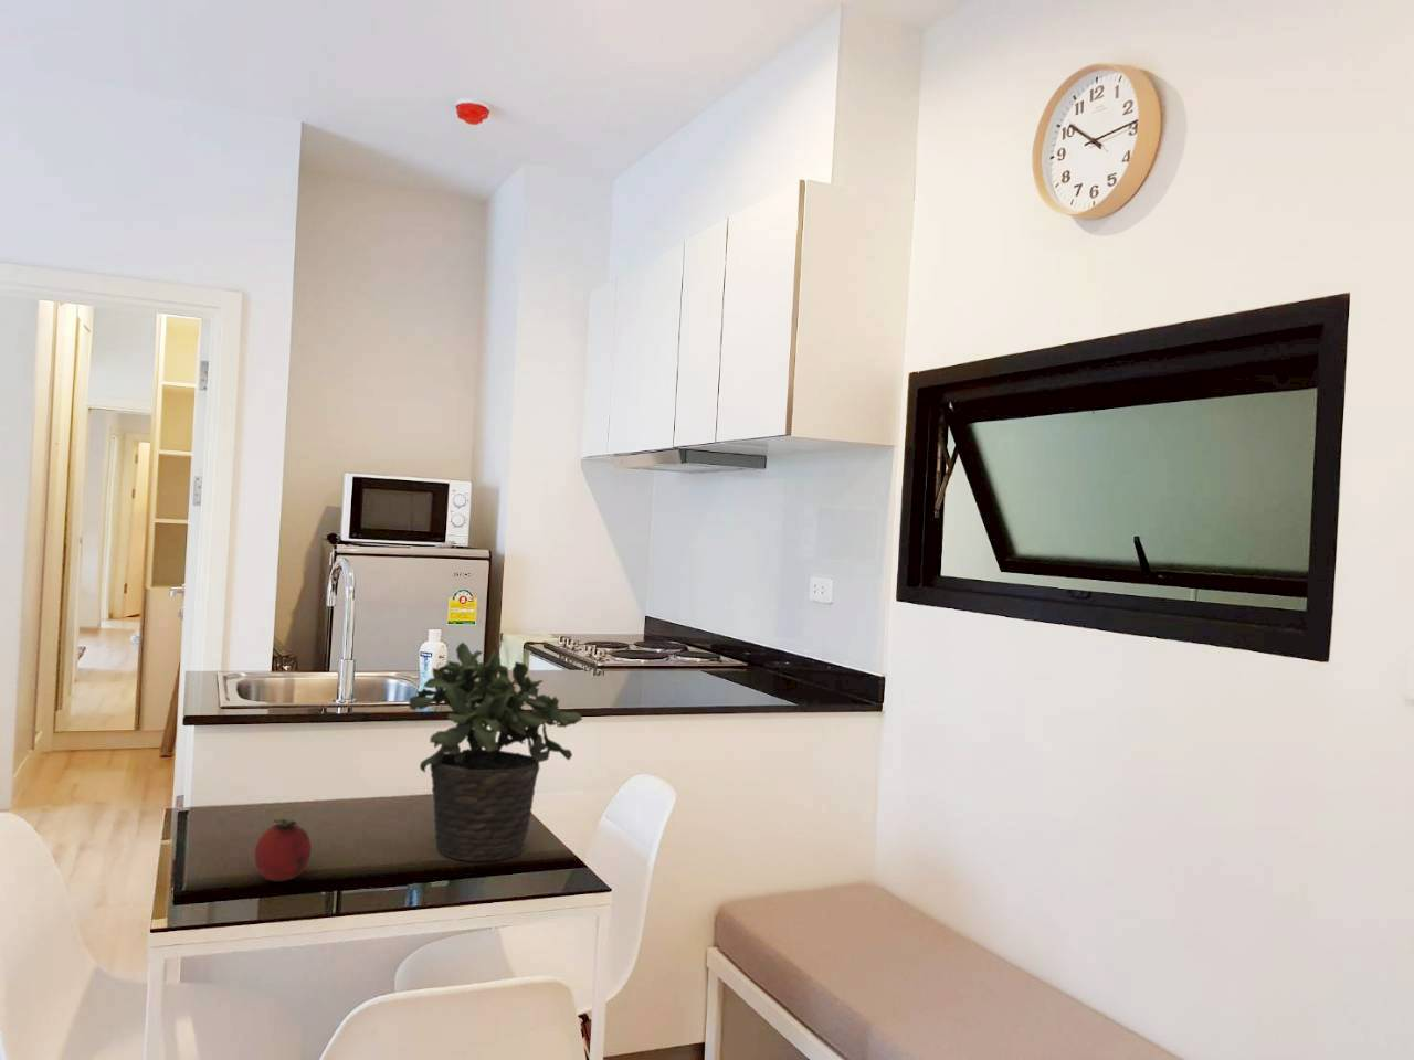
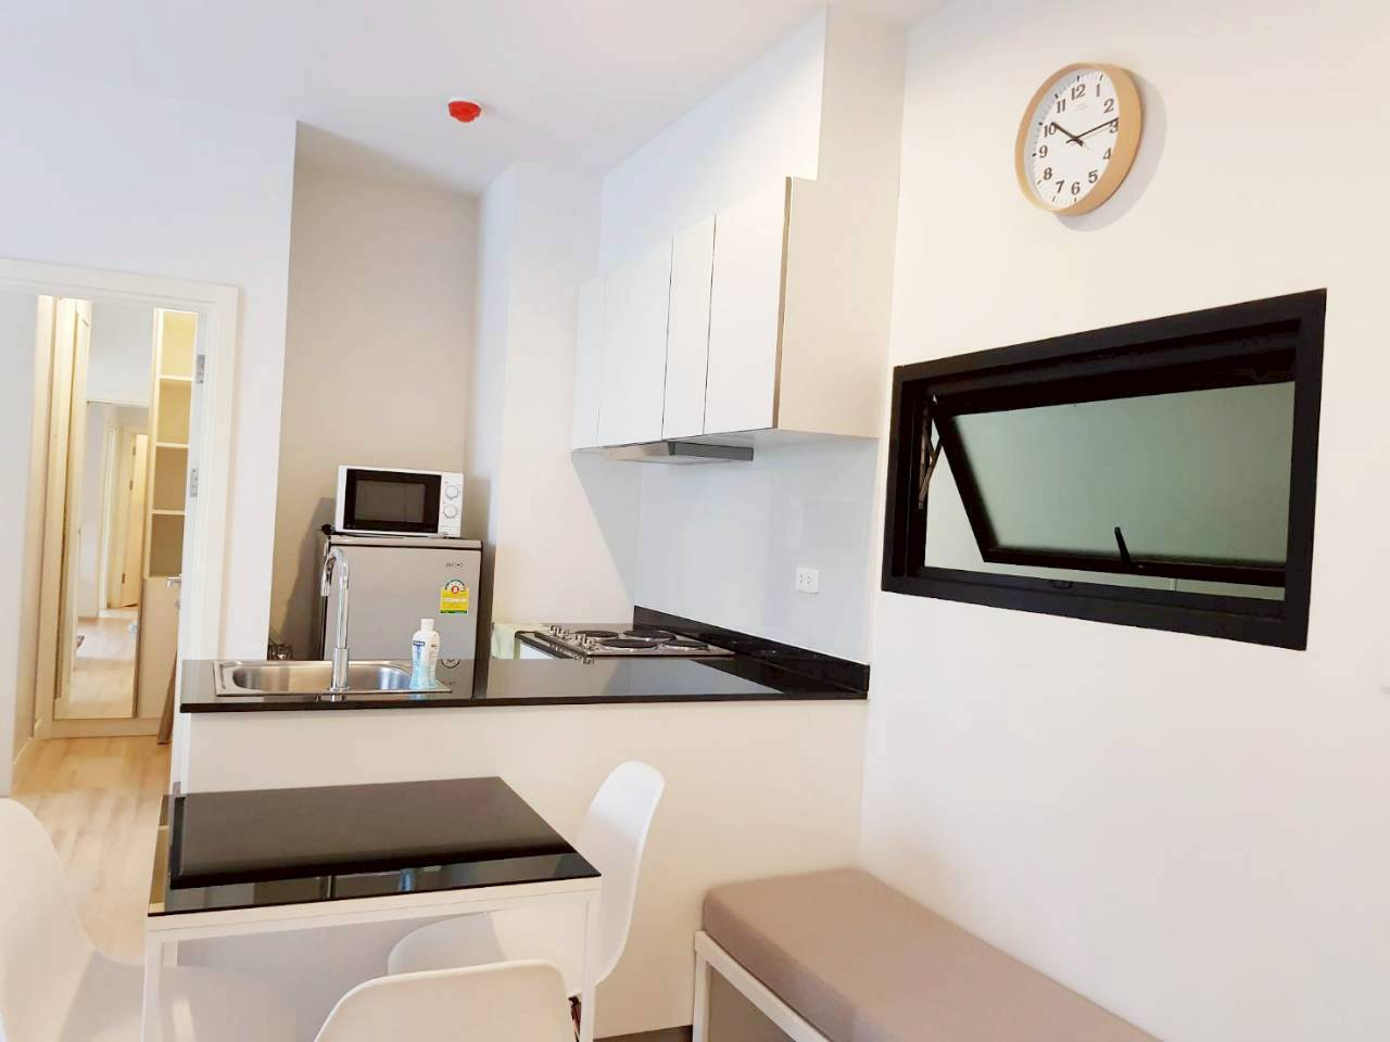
- fruit (283, 847)
- potted plant (479, 744)
